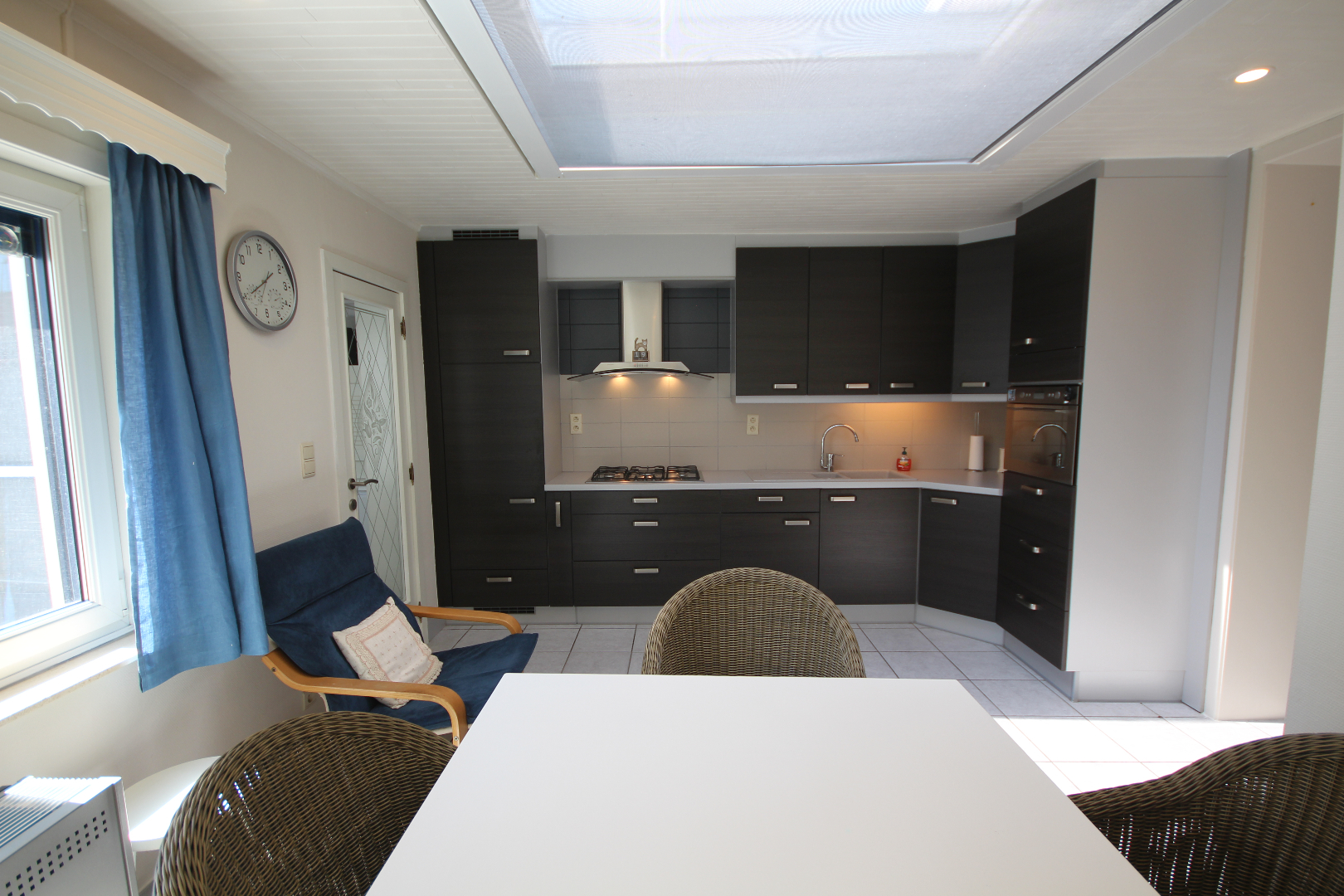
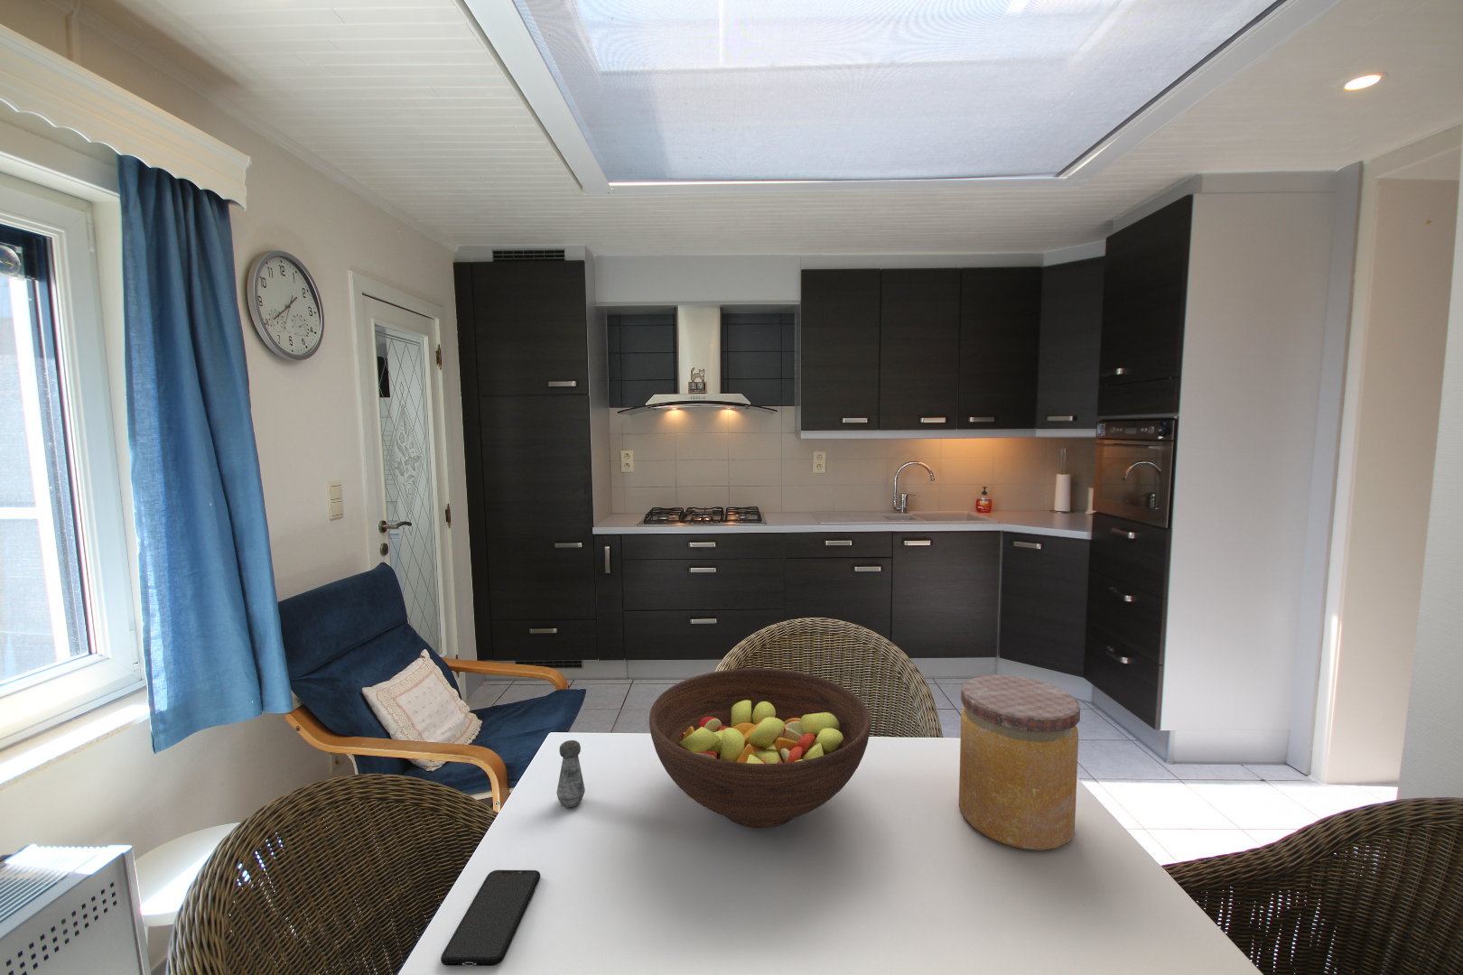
+ fruit bowl (759, 756)
+ salt shaker (569, 772)
+ jar (1016, 755)
+ smartphone (495, 913)
